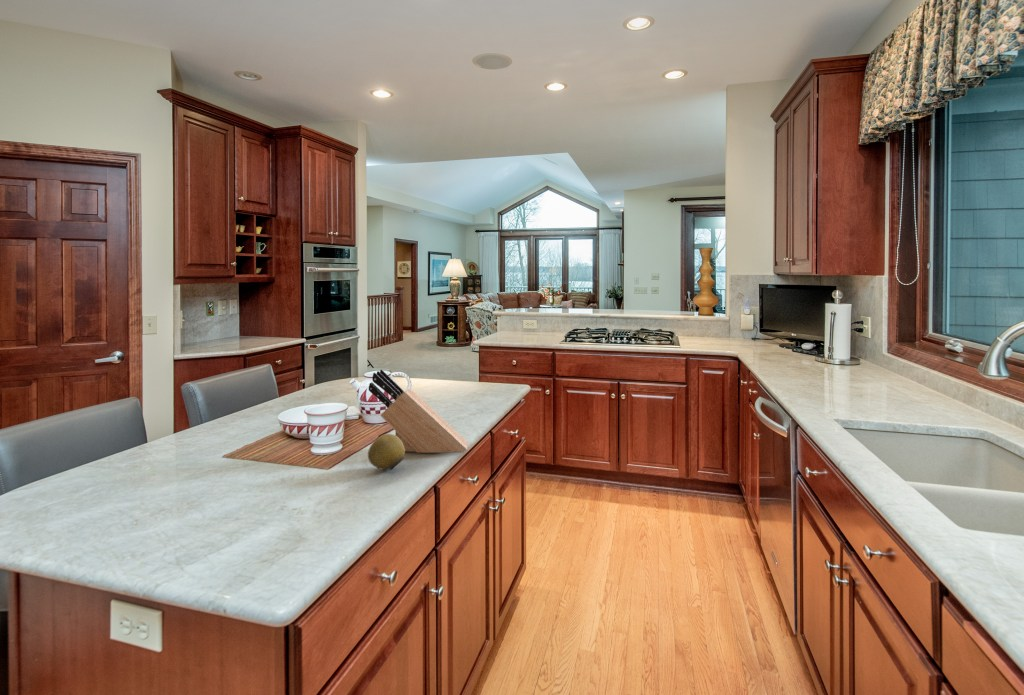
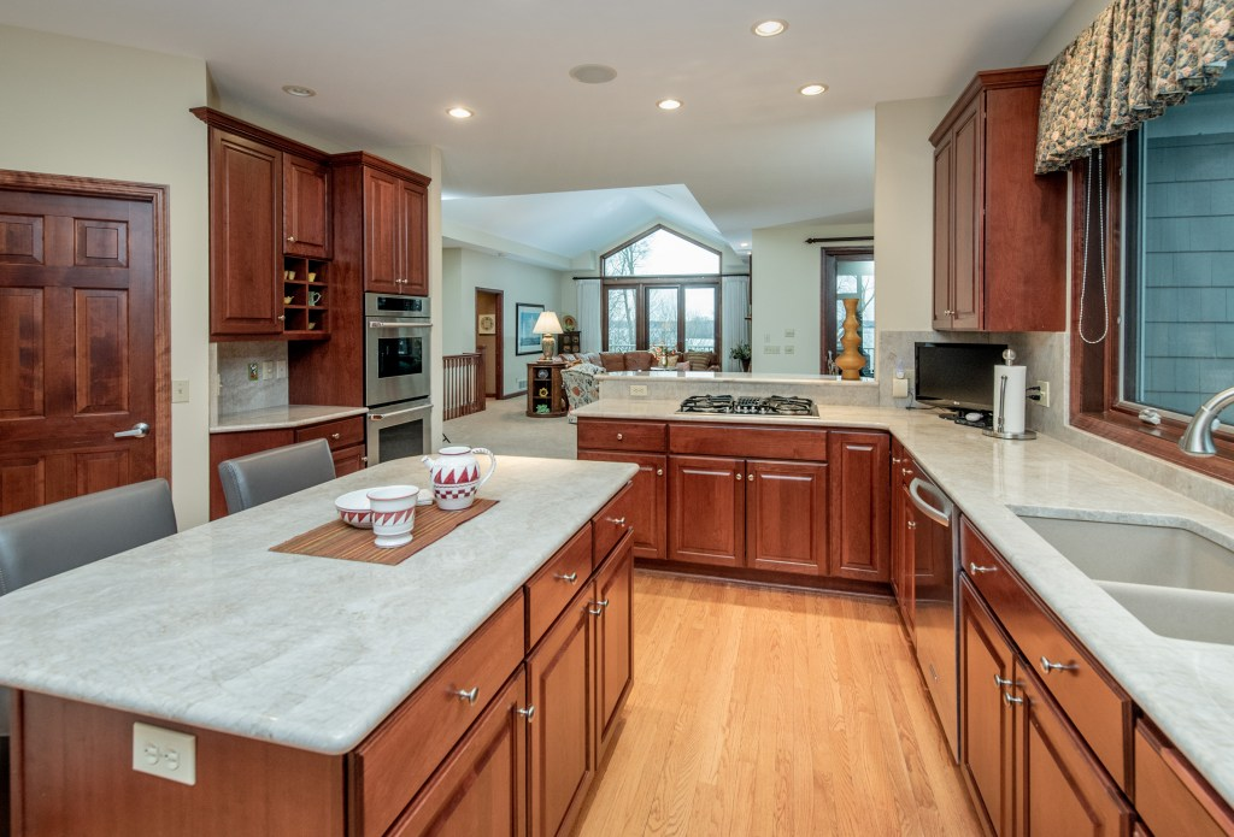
- knife block (418, 409)
- fruit (386, 451)
